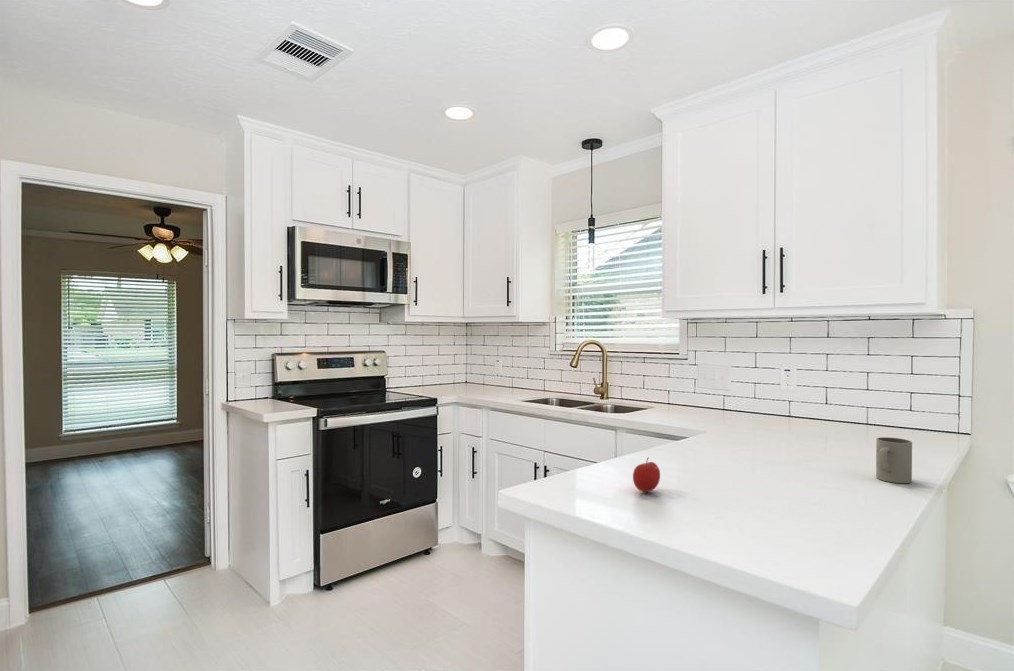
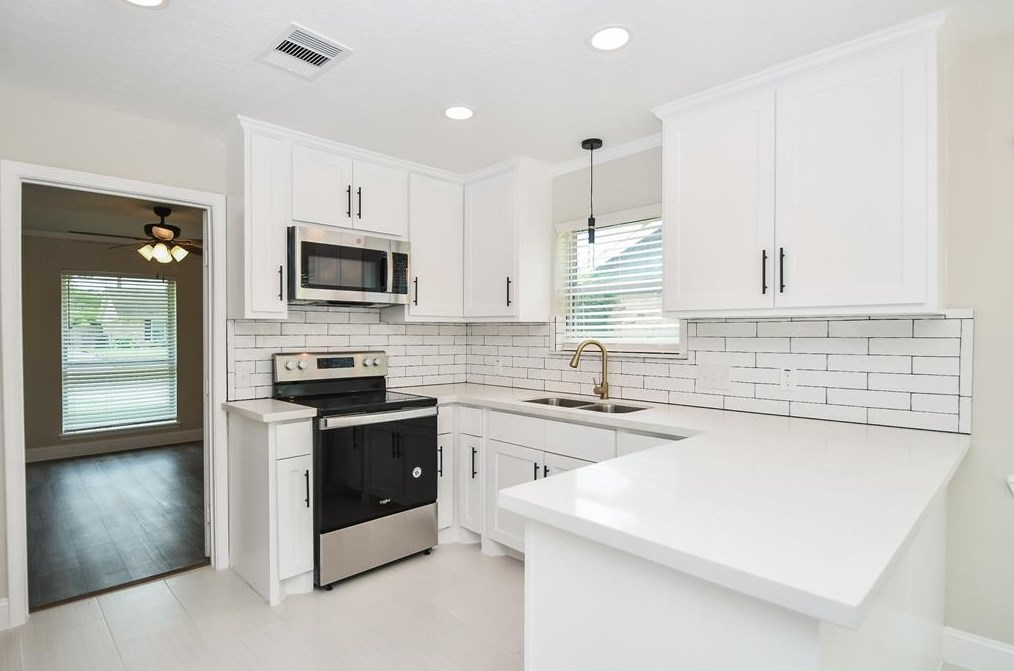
- apple (646, 474)
- mug (890, 460)
